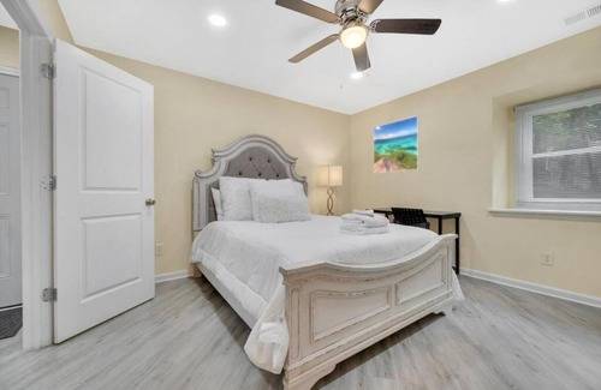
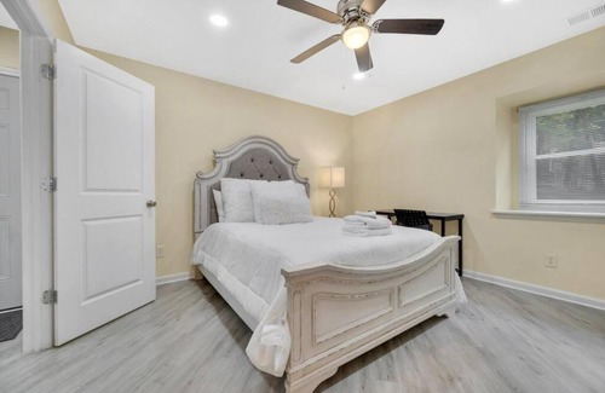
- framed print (394, 146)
